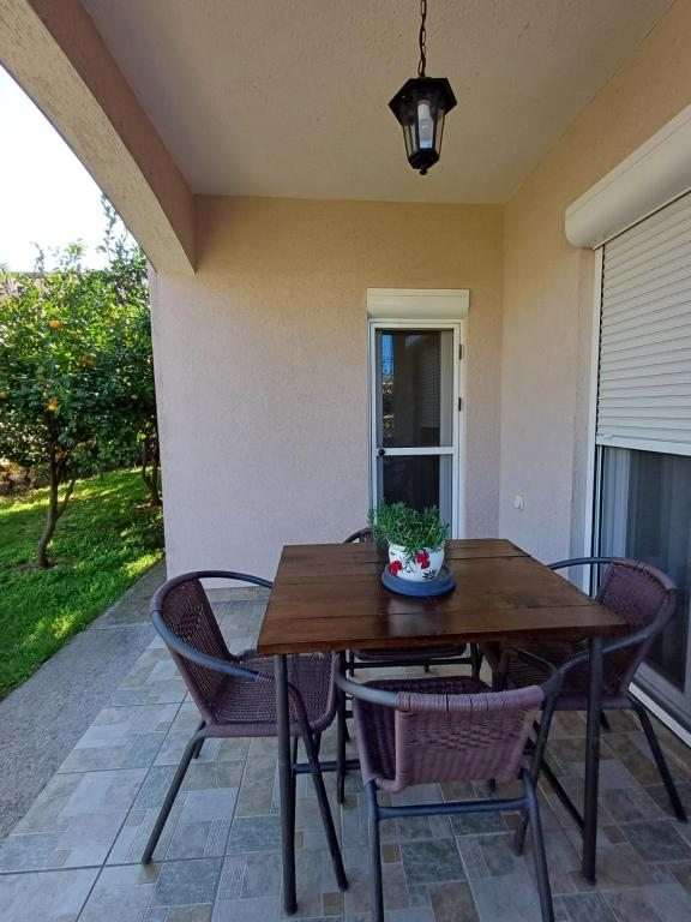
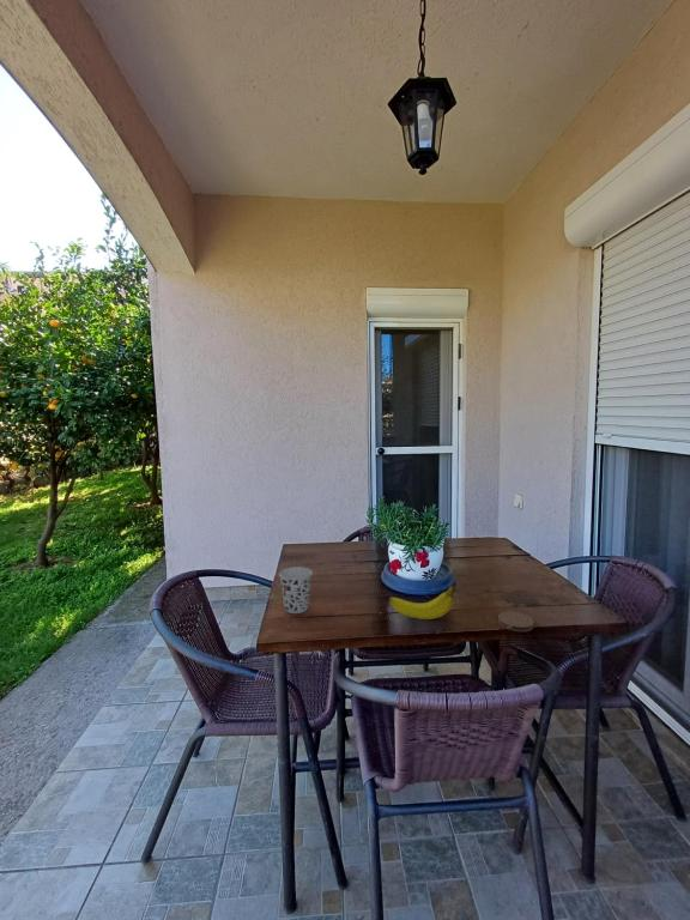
+ cup (296, 591)
+ fruit (424, 603)
+ coaster (515, 621)
